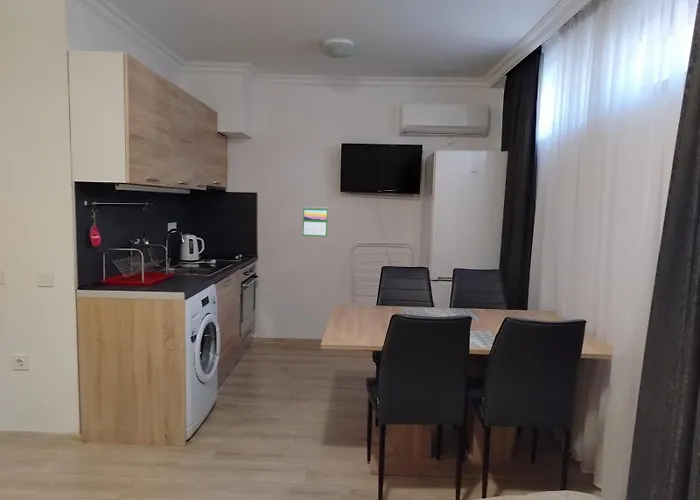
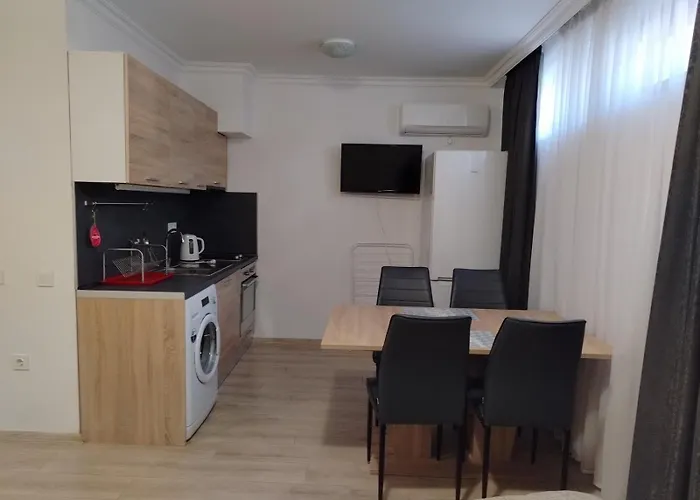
- calendar (315, 221)
